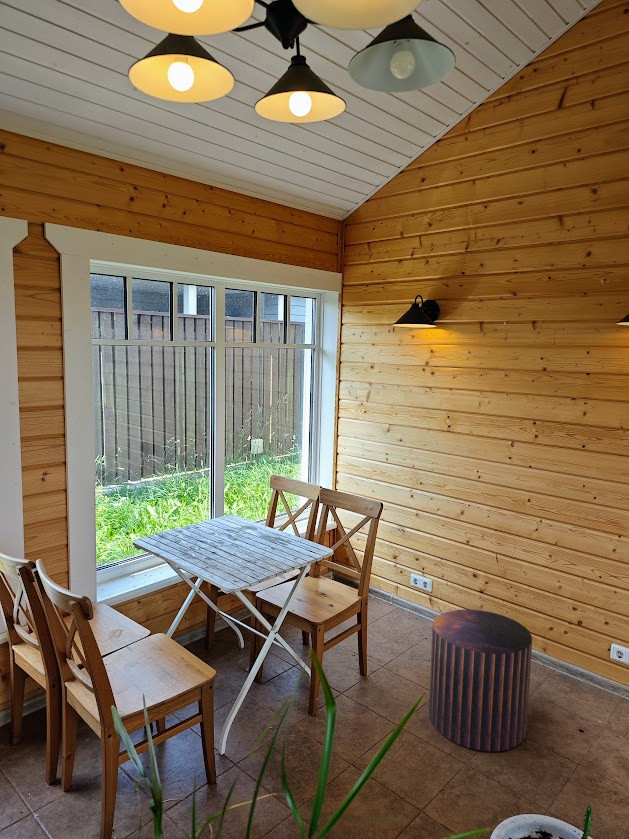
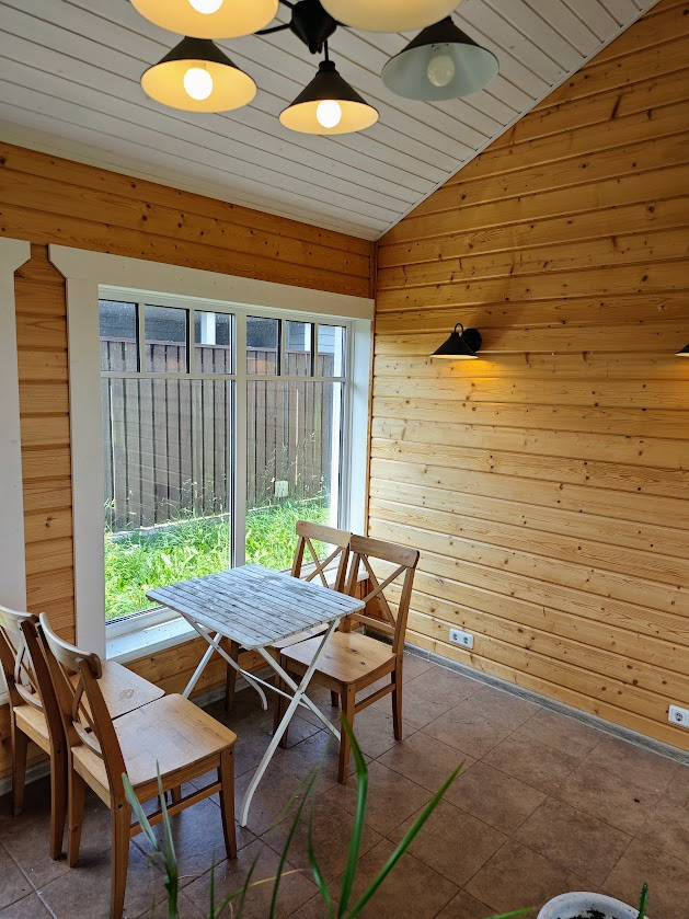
- pouf (478, 675)
